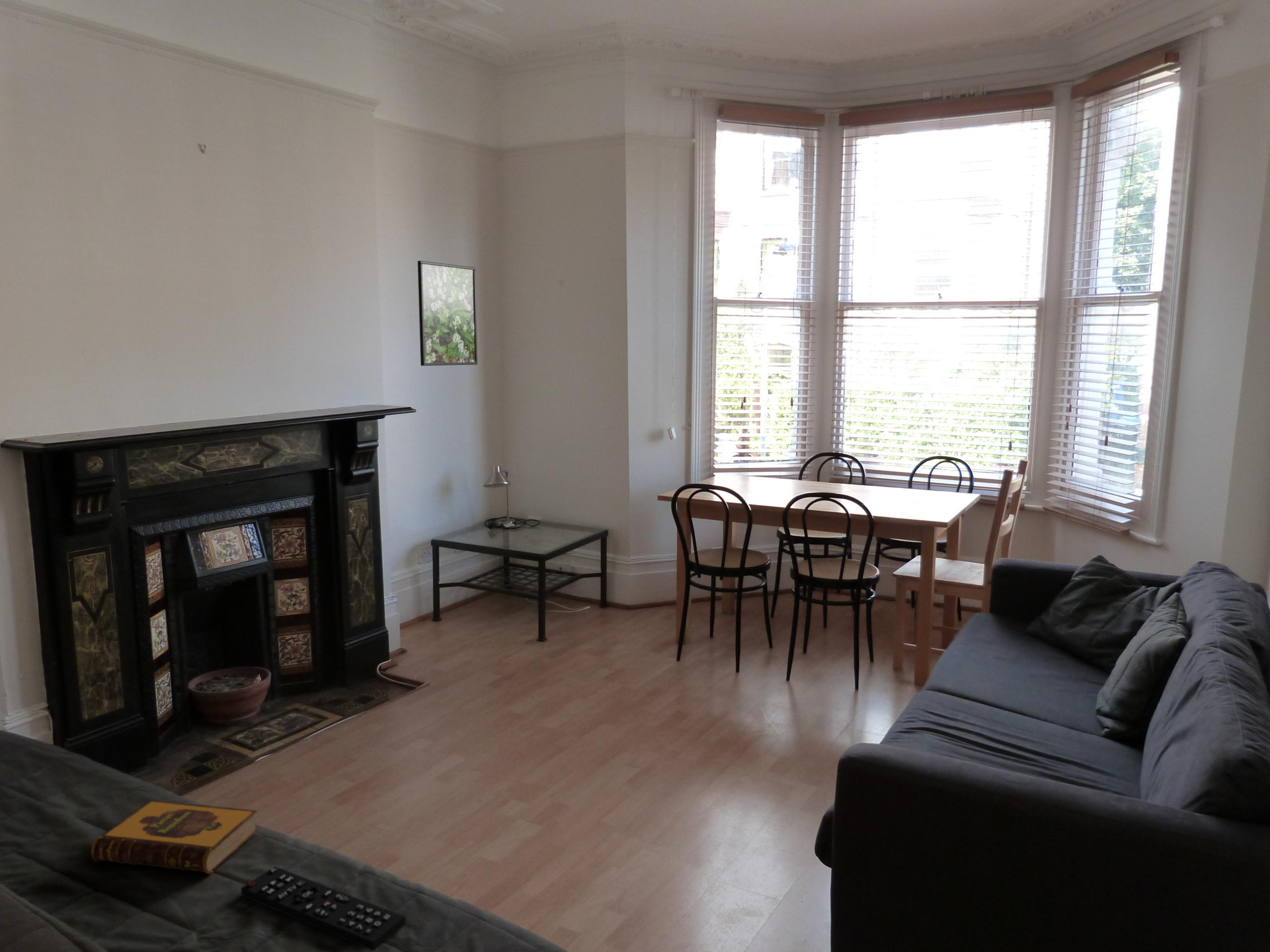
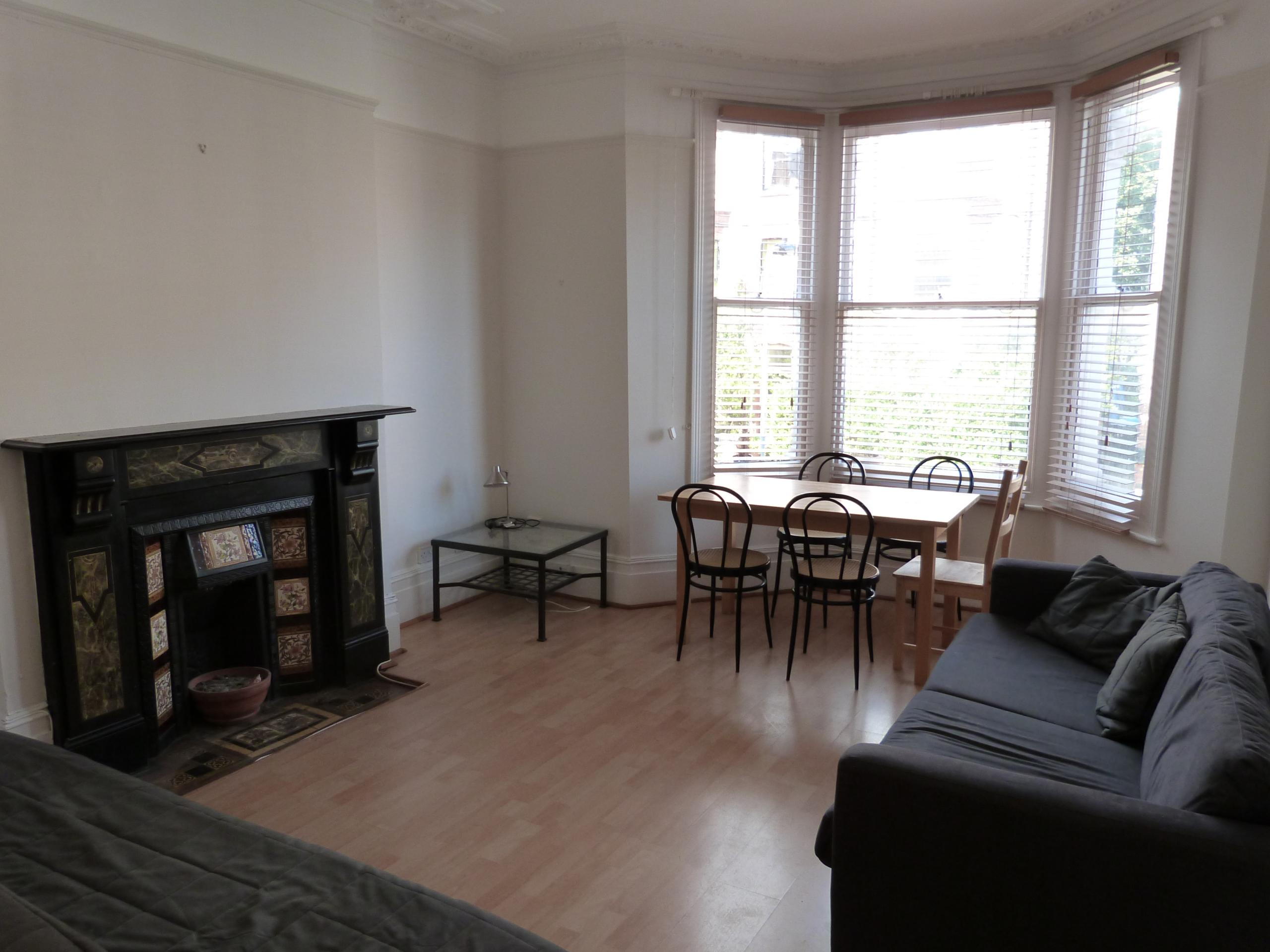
- remote control (320, 904)
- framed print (449, 315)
- hardback book (177, 837)
